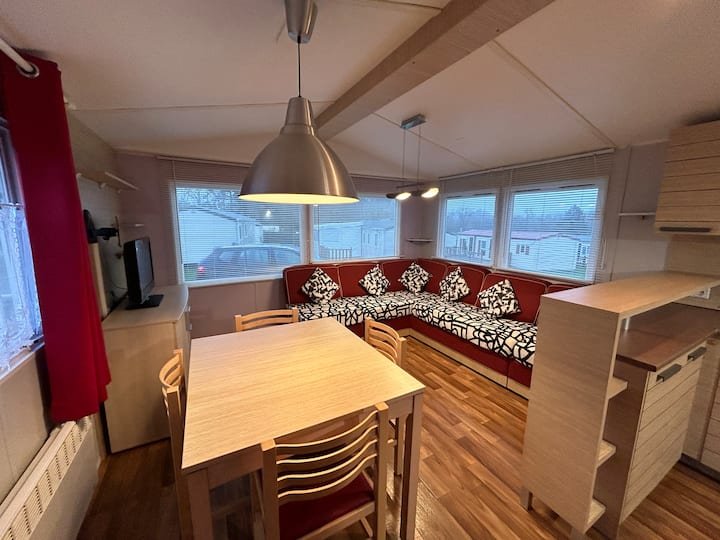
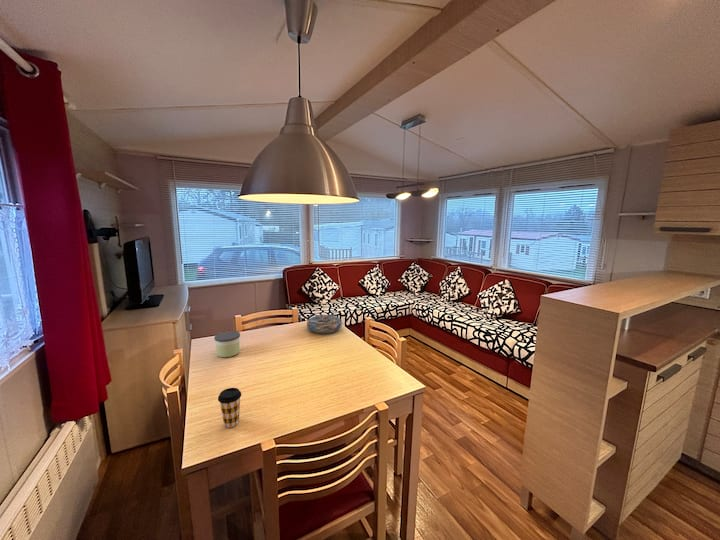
+ decorative bowl (324, 323)
+ coffee cup (230, 407)
+ candle (227, 344)
